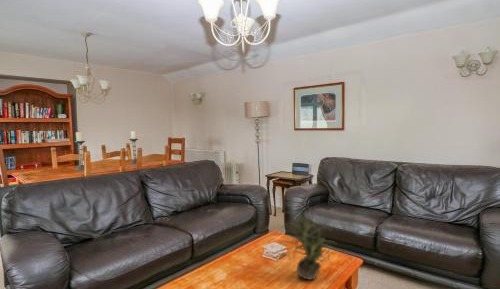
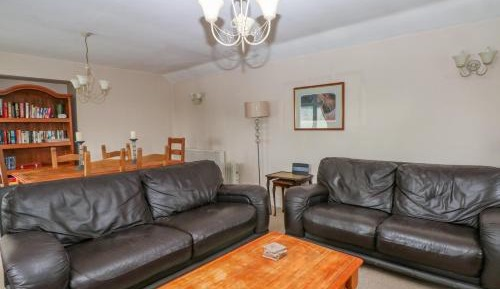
- potted plant (305, 242)
